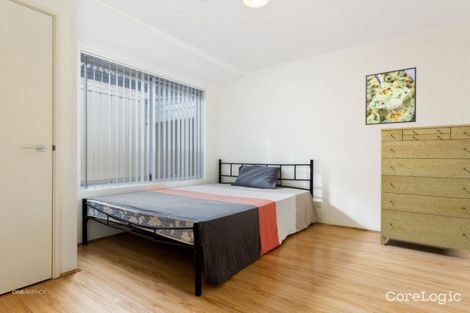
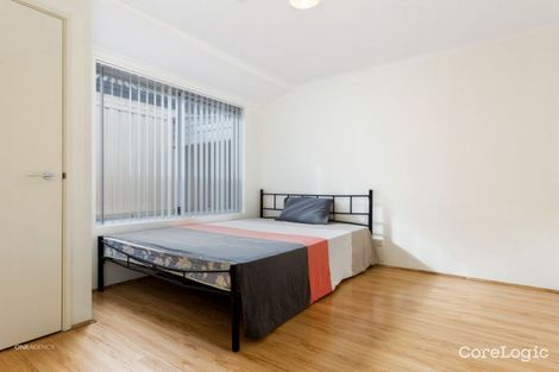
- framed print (389, 97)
- dresser (425, 187)
